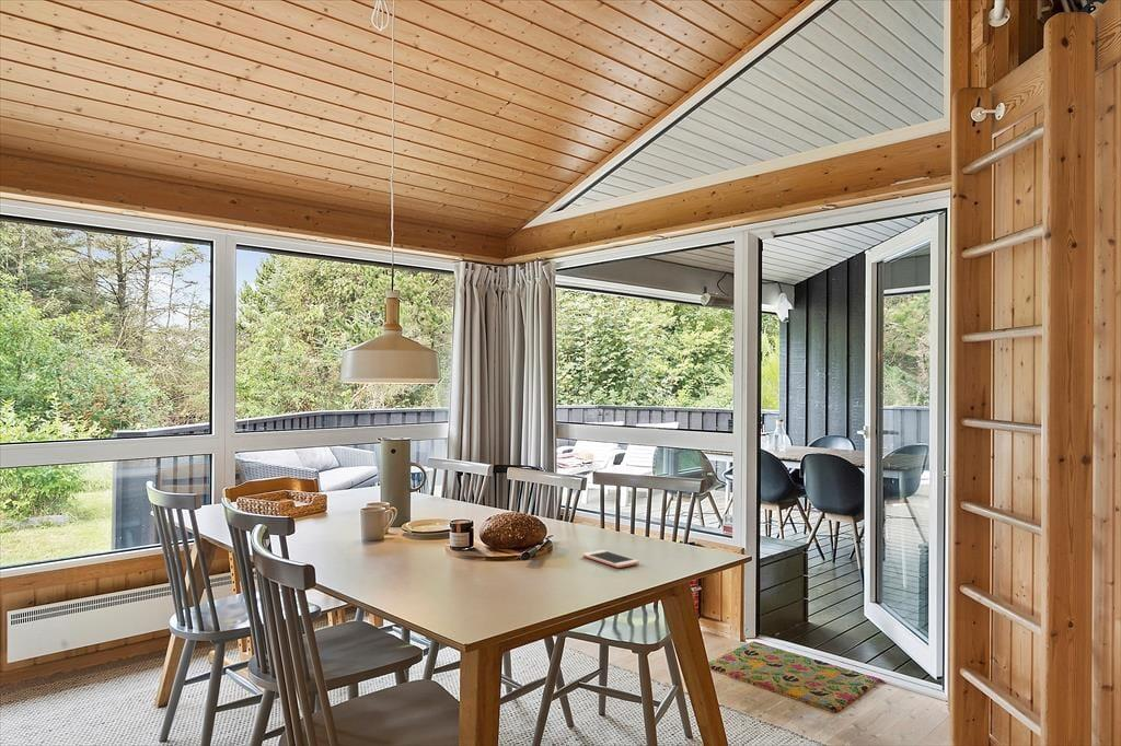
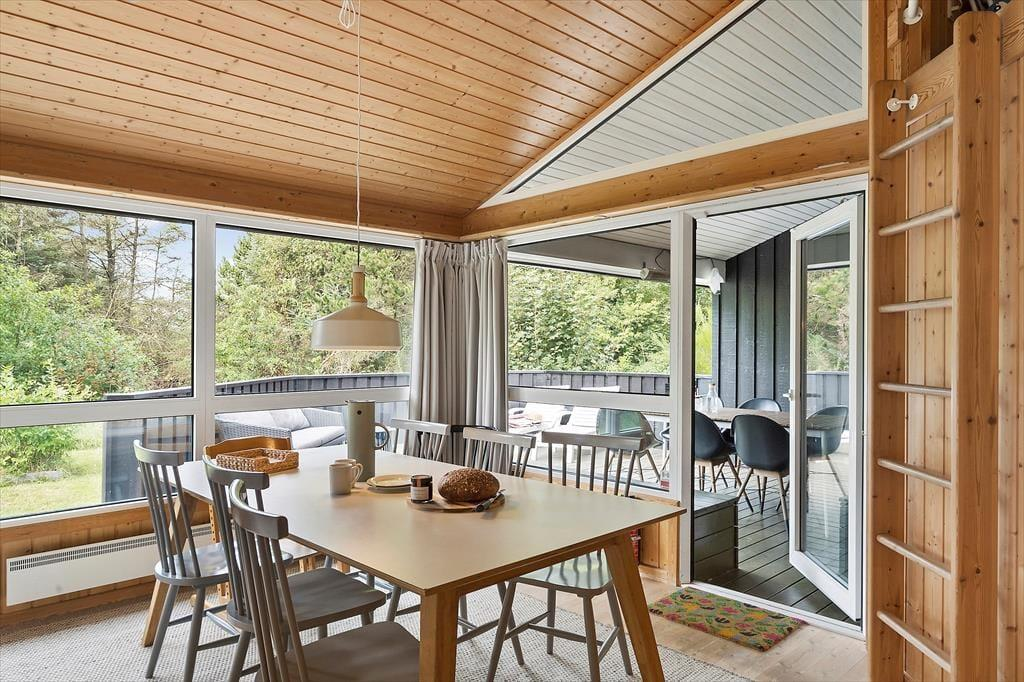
- cell phone (610, 558)
